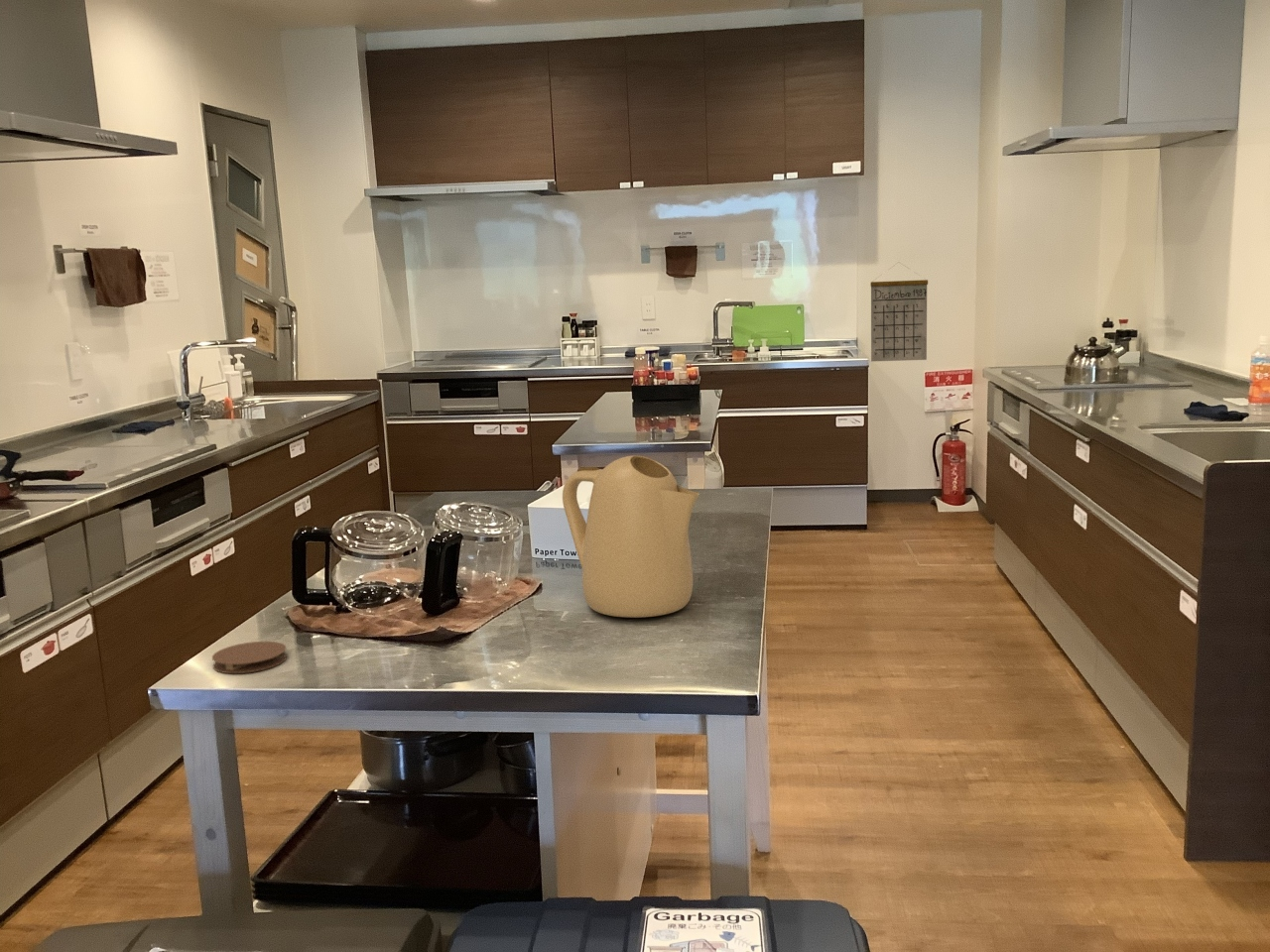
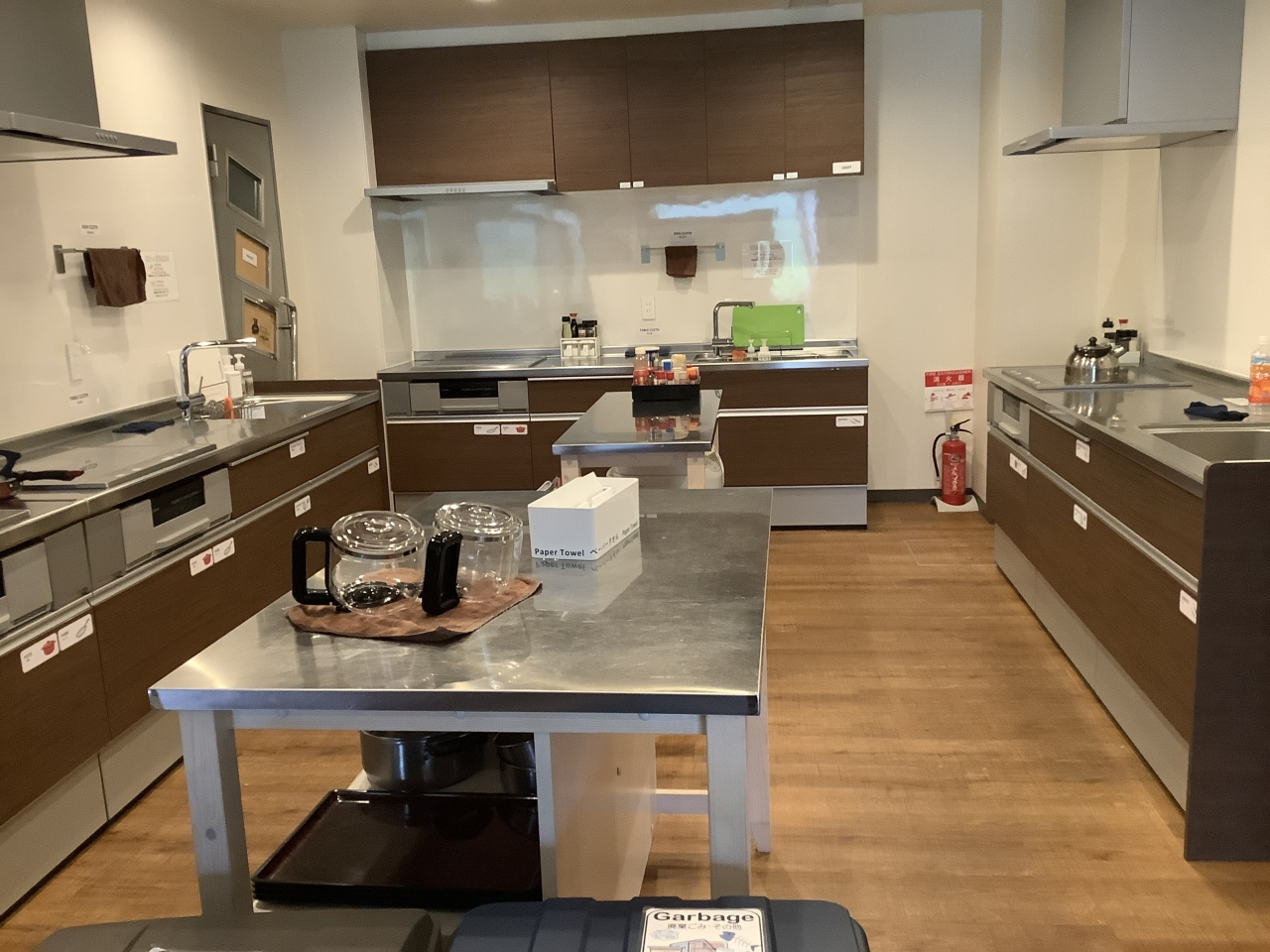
- coaster (249, 656)
- kettle (629, 531)
- calendar (899, 311)
